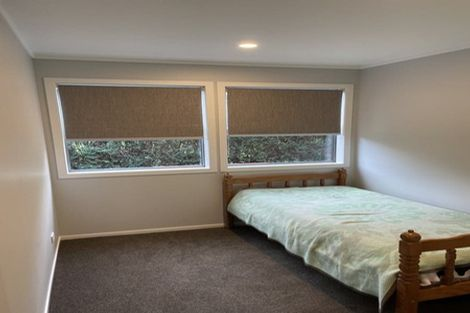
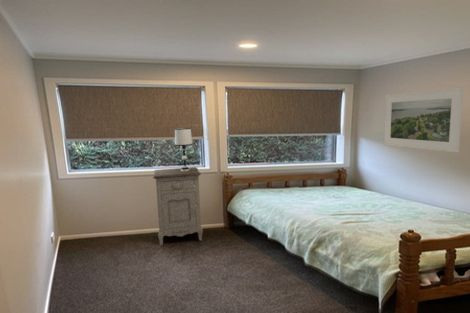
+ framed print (417, 120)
+ table lamp (183, 149)
+ nightstand (178, 205)
